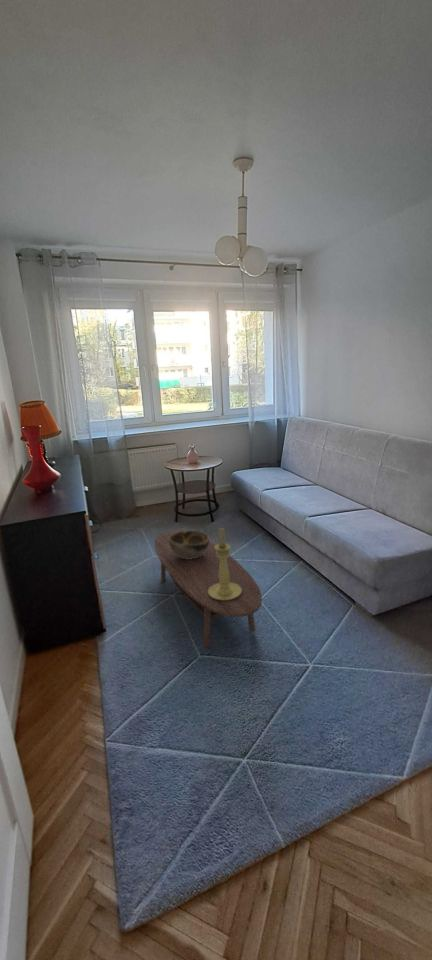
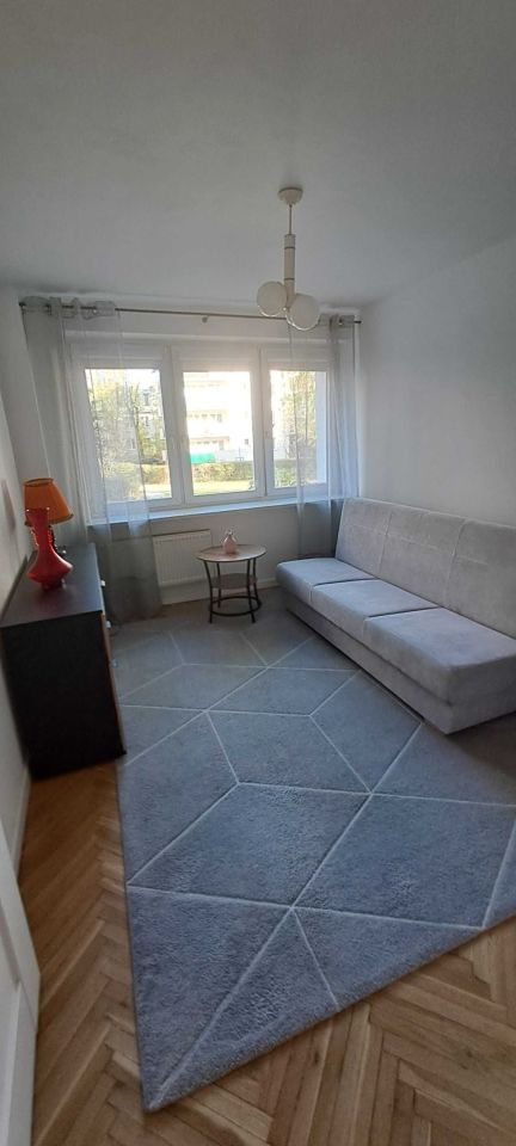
- candle holder (223, 560)
- decorative bowl (189, 546)
- coffee table (201, 582)
